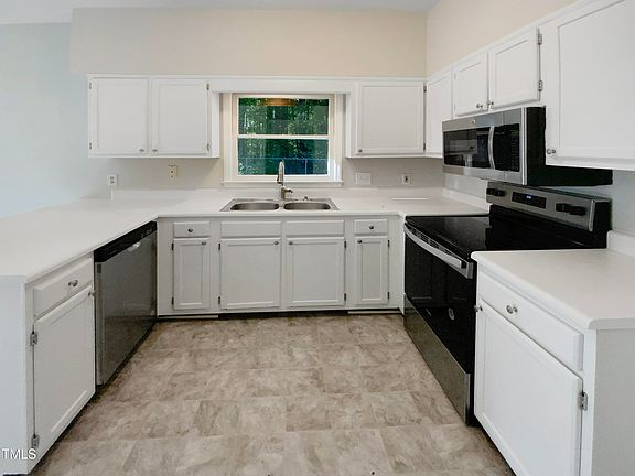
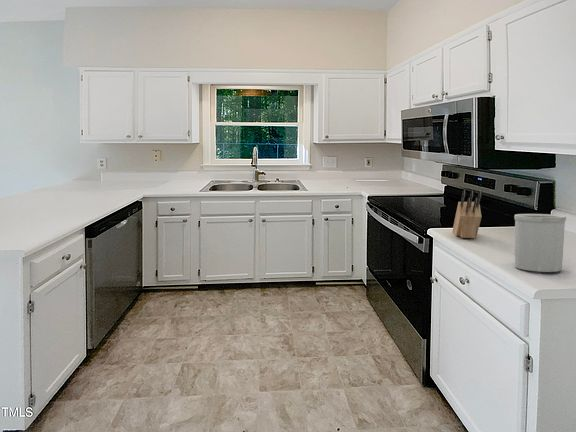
+ utensil holder (538, 241)
+ knife block (467, 213)
